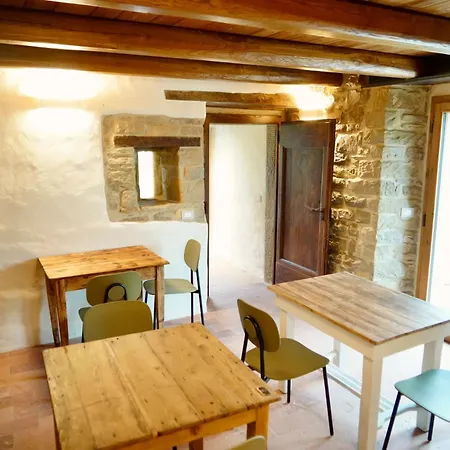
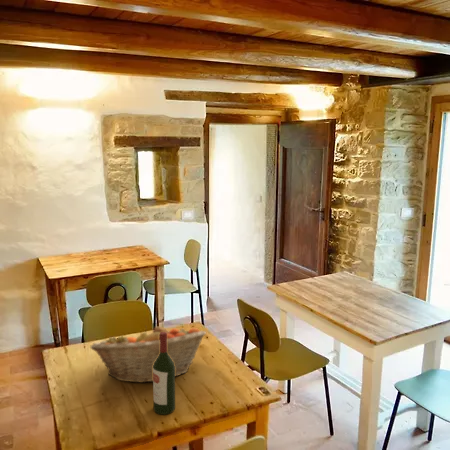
+ wine bottle (163, 371)
+ fruit basket (150, 347)
